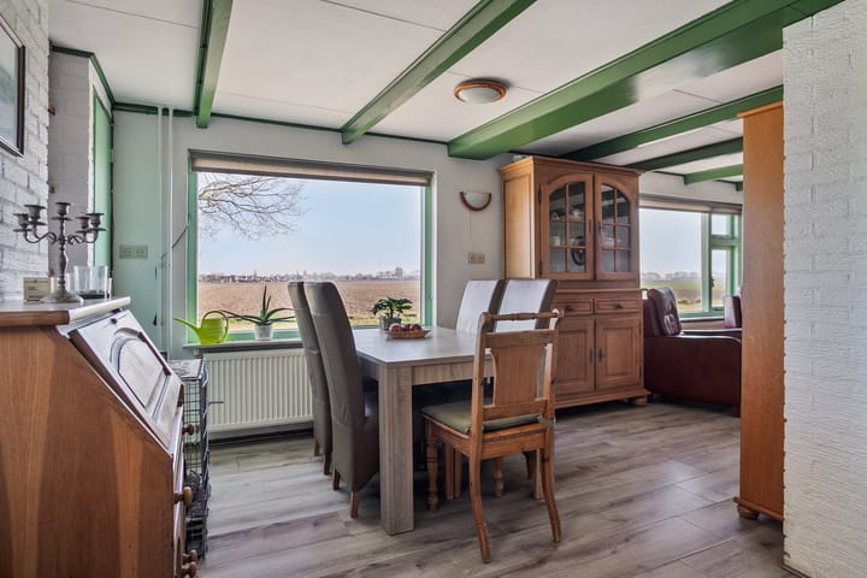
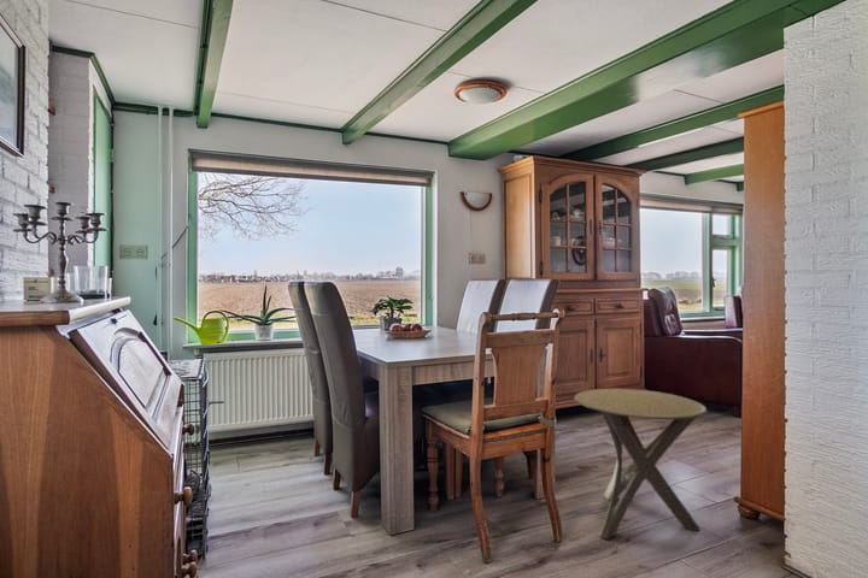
+ side table (637, 459)
